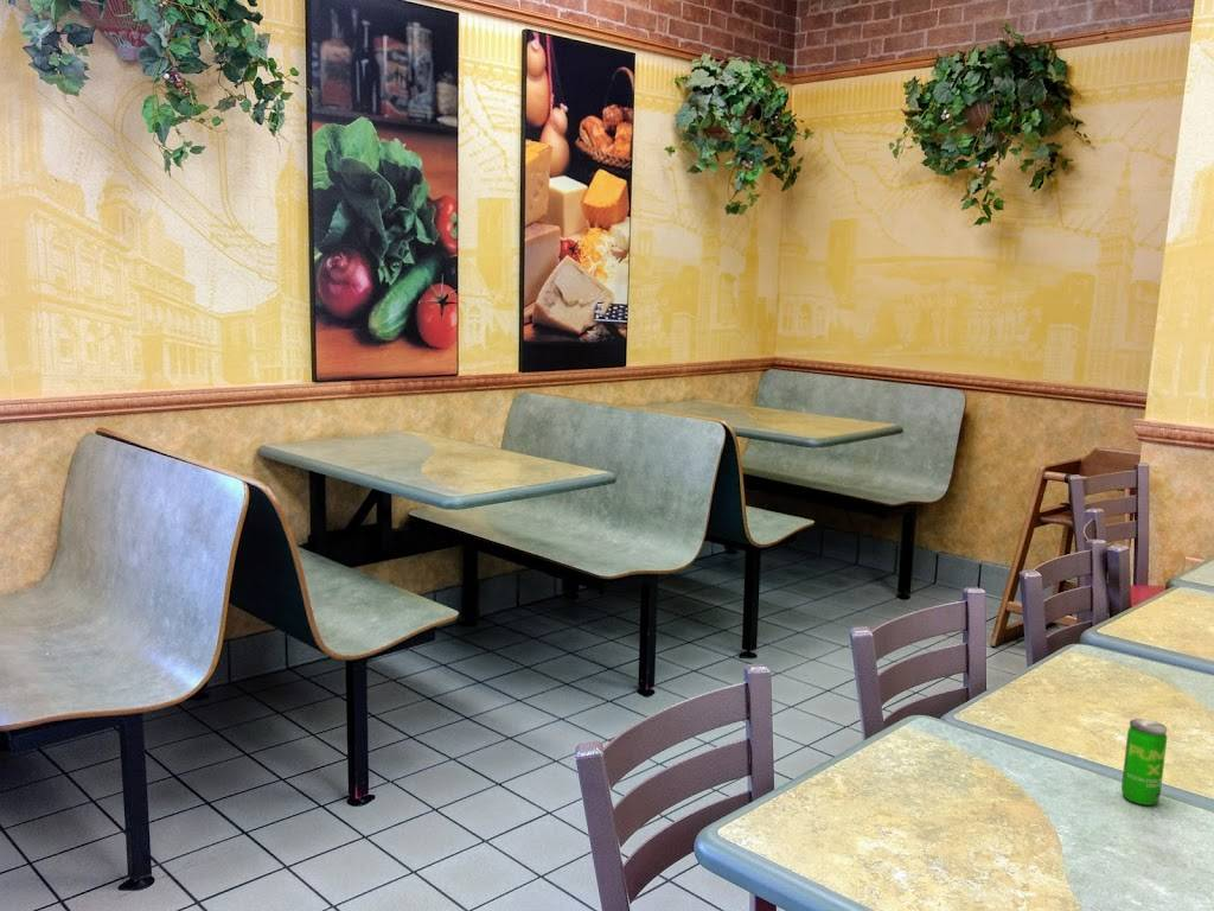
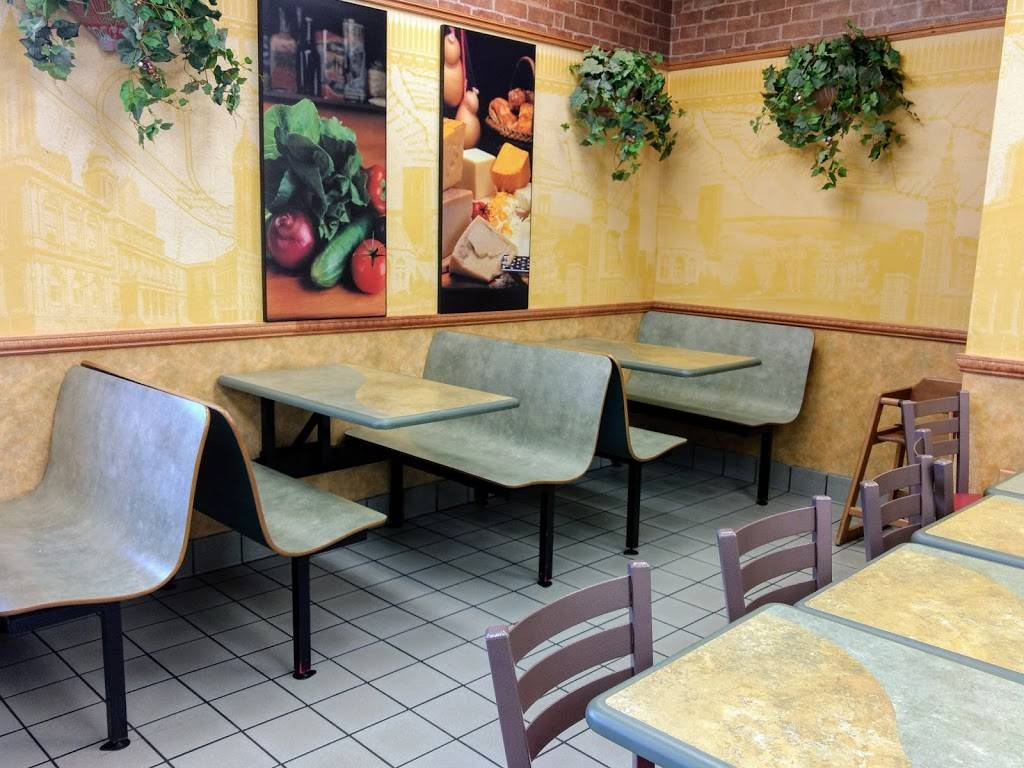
- beverage can (1144, 762)
